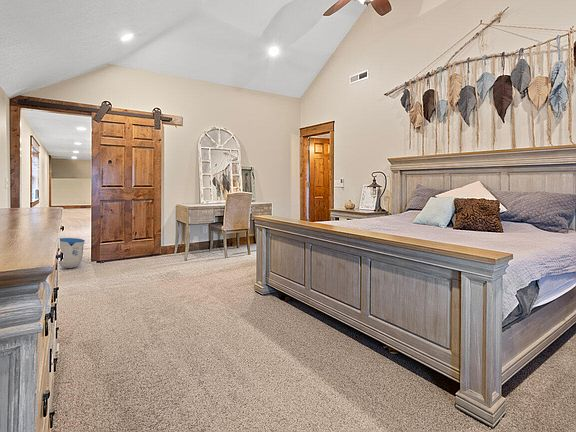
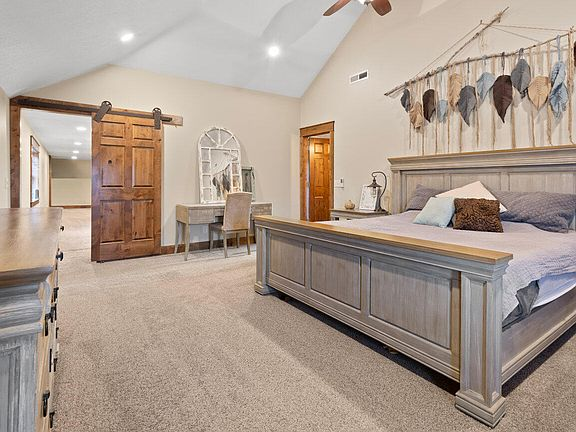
- sun visor (71, 253)
